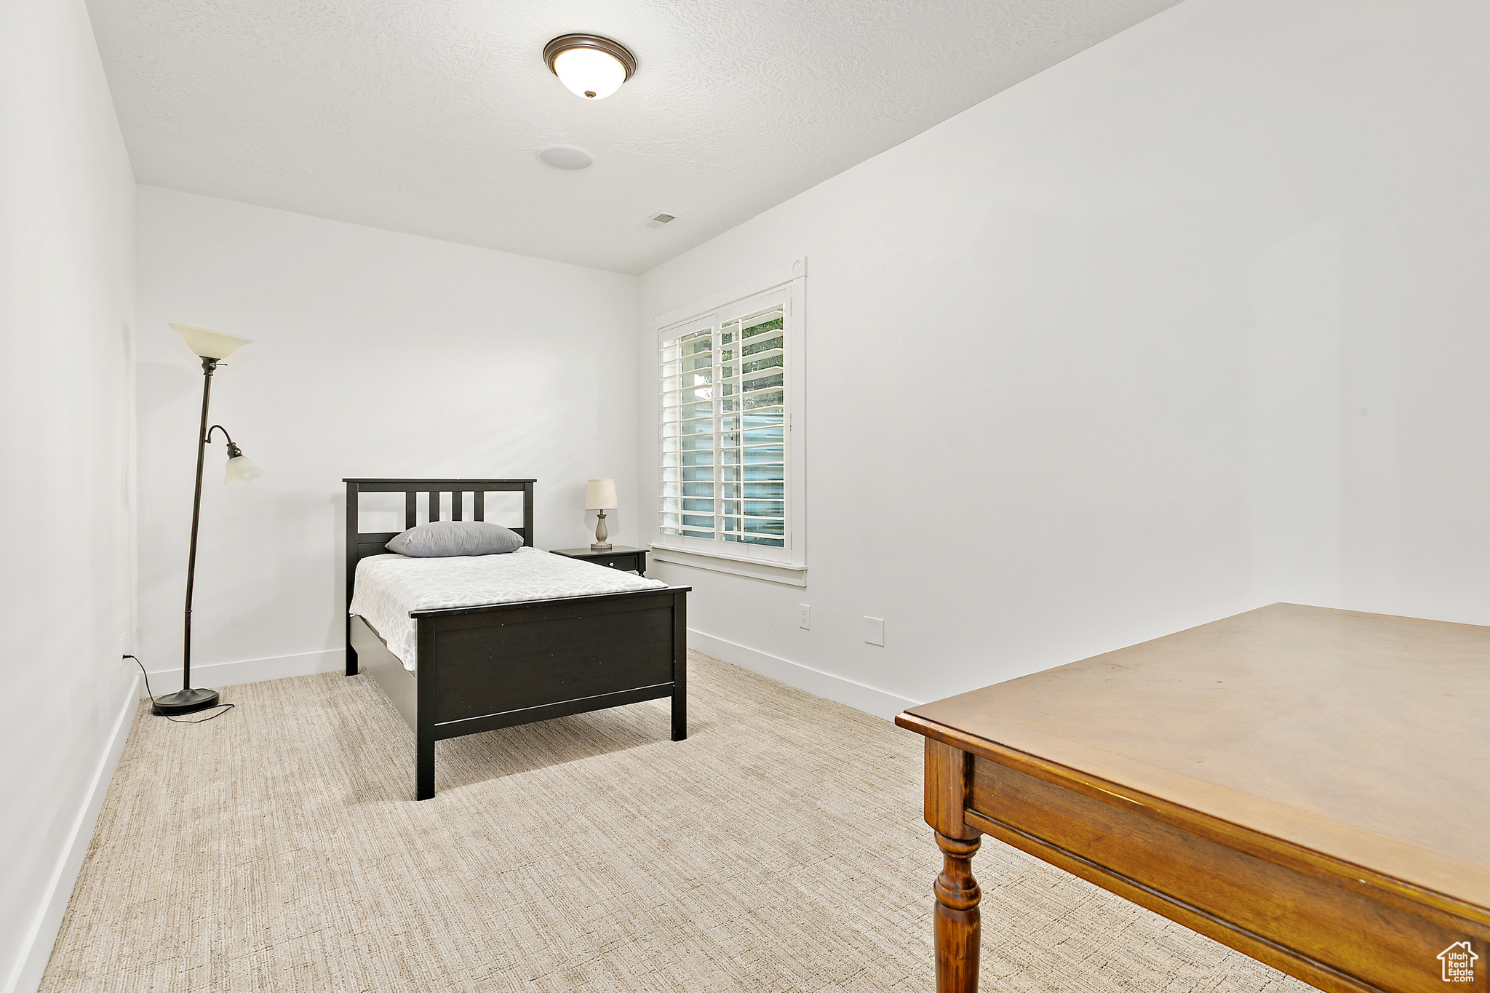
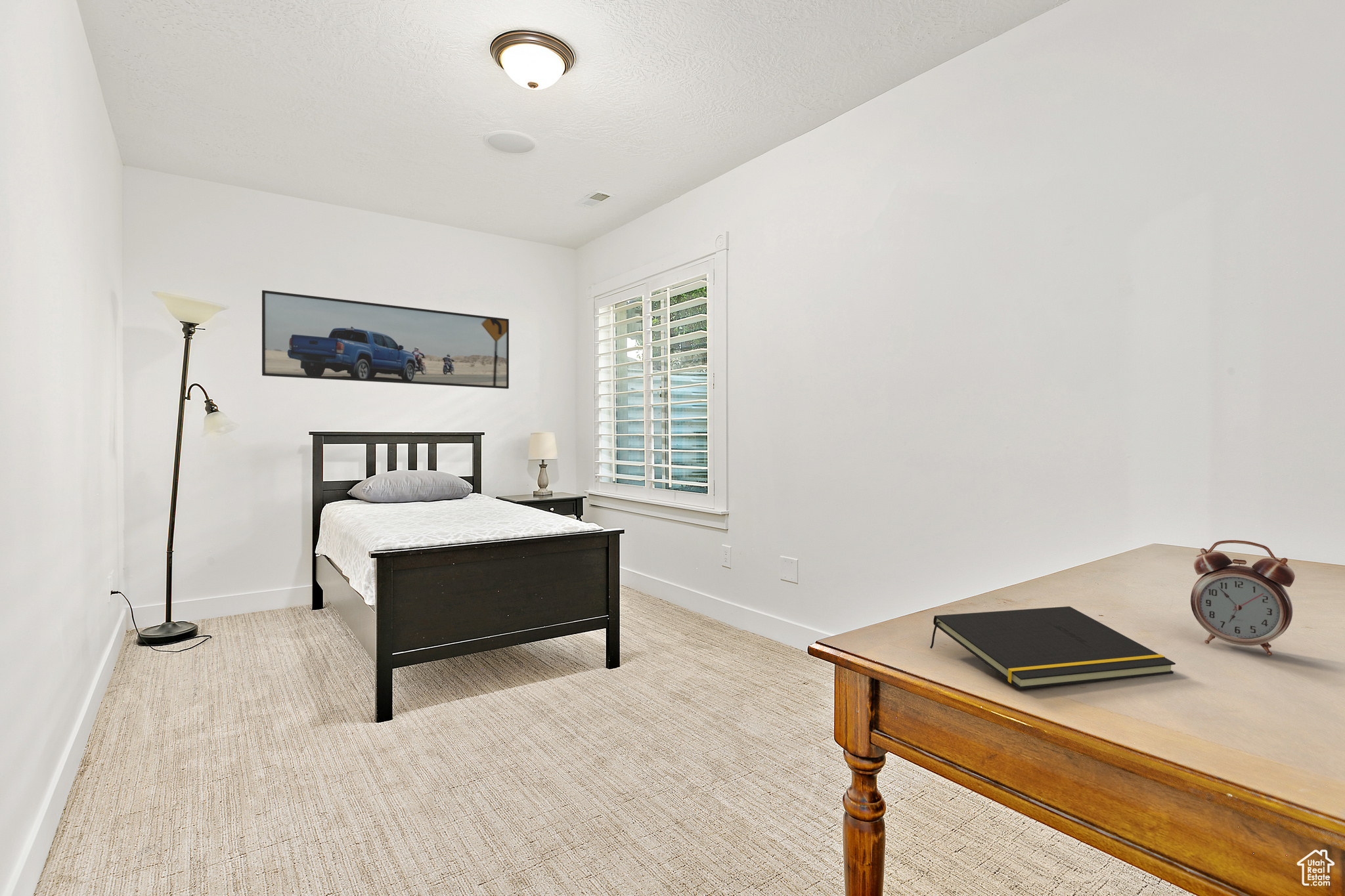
+ notepad (1047, 642)
+ alarm clock (1241, 594)
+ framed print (397, 344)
